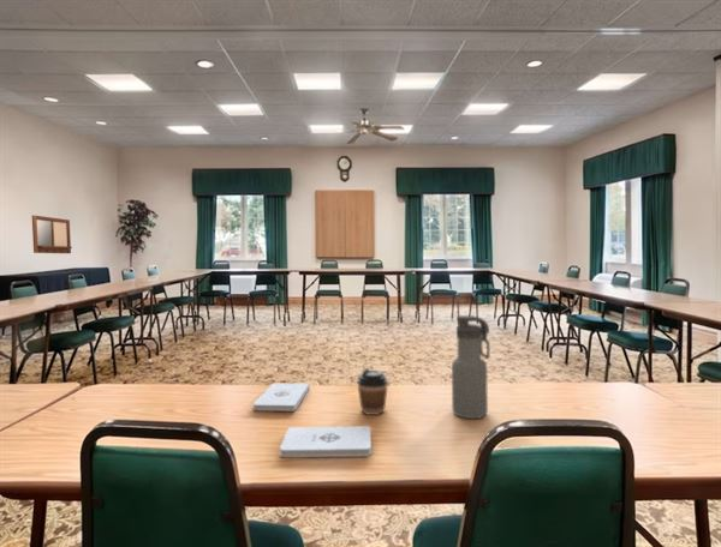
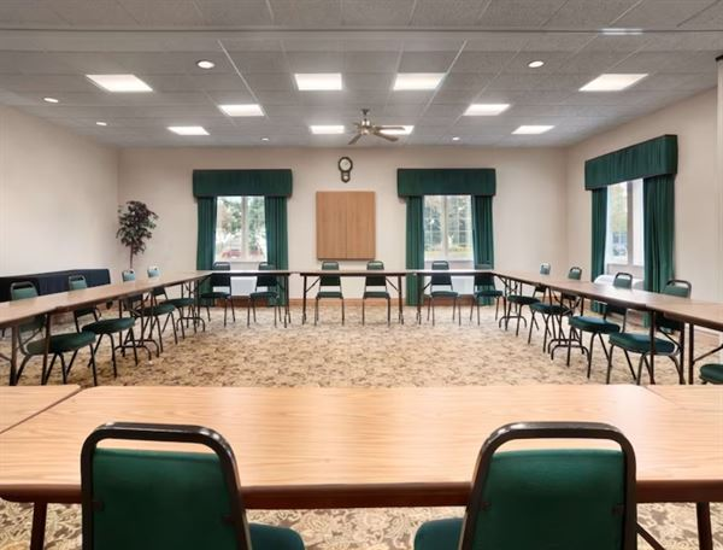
- notepad (327, 440)
- notepad (282, 396)
- writing board (54, 235)
- water bottle (470, 365)
- coffee cup (373, 390)
